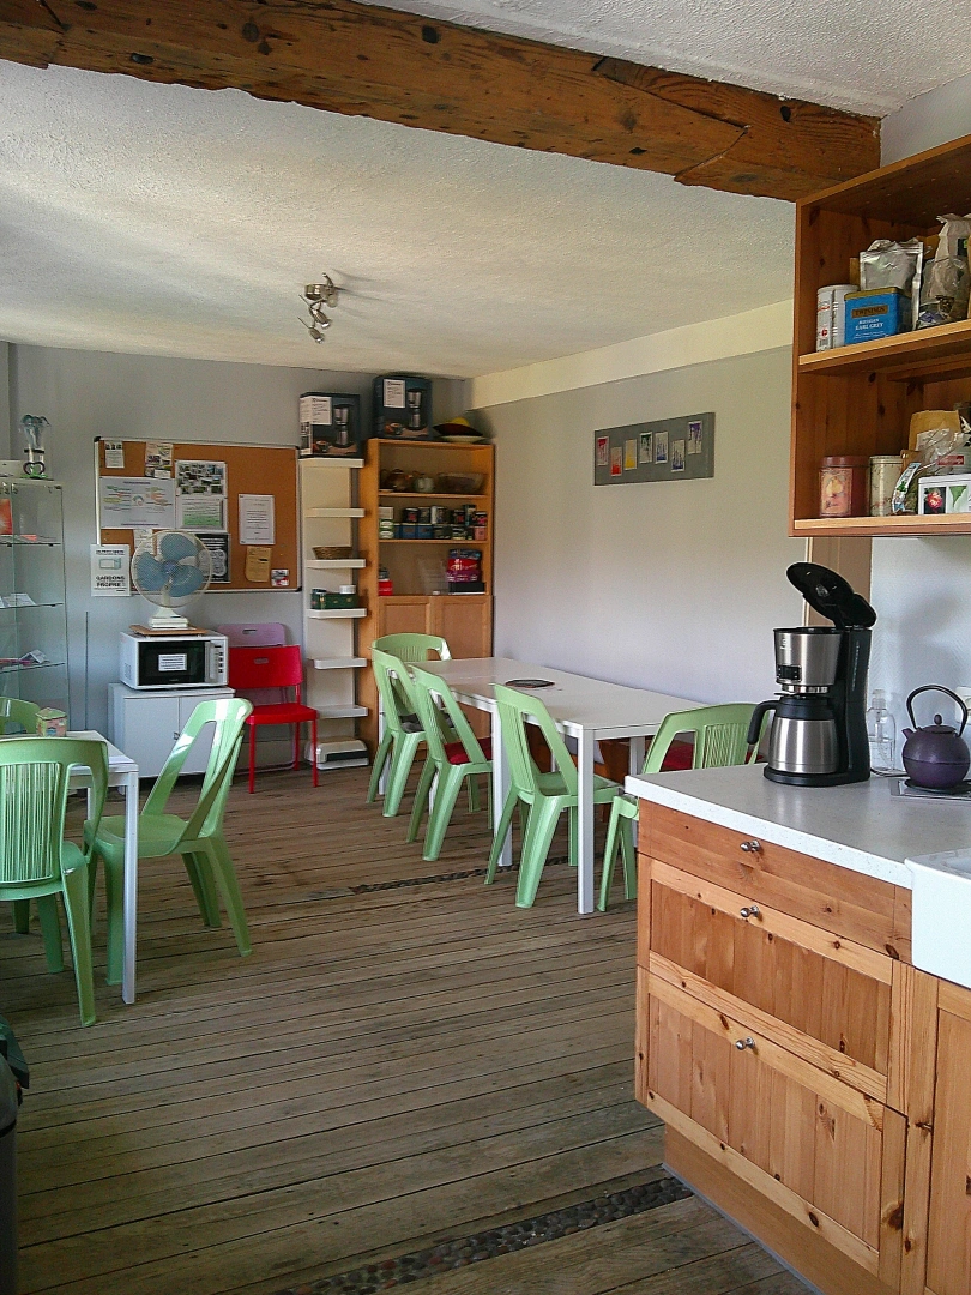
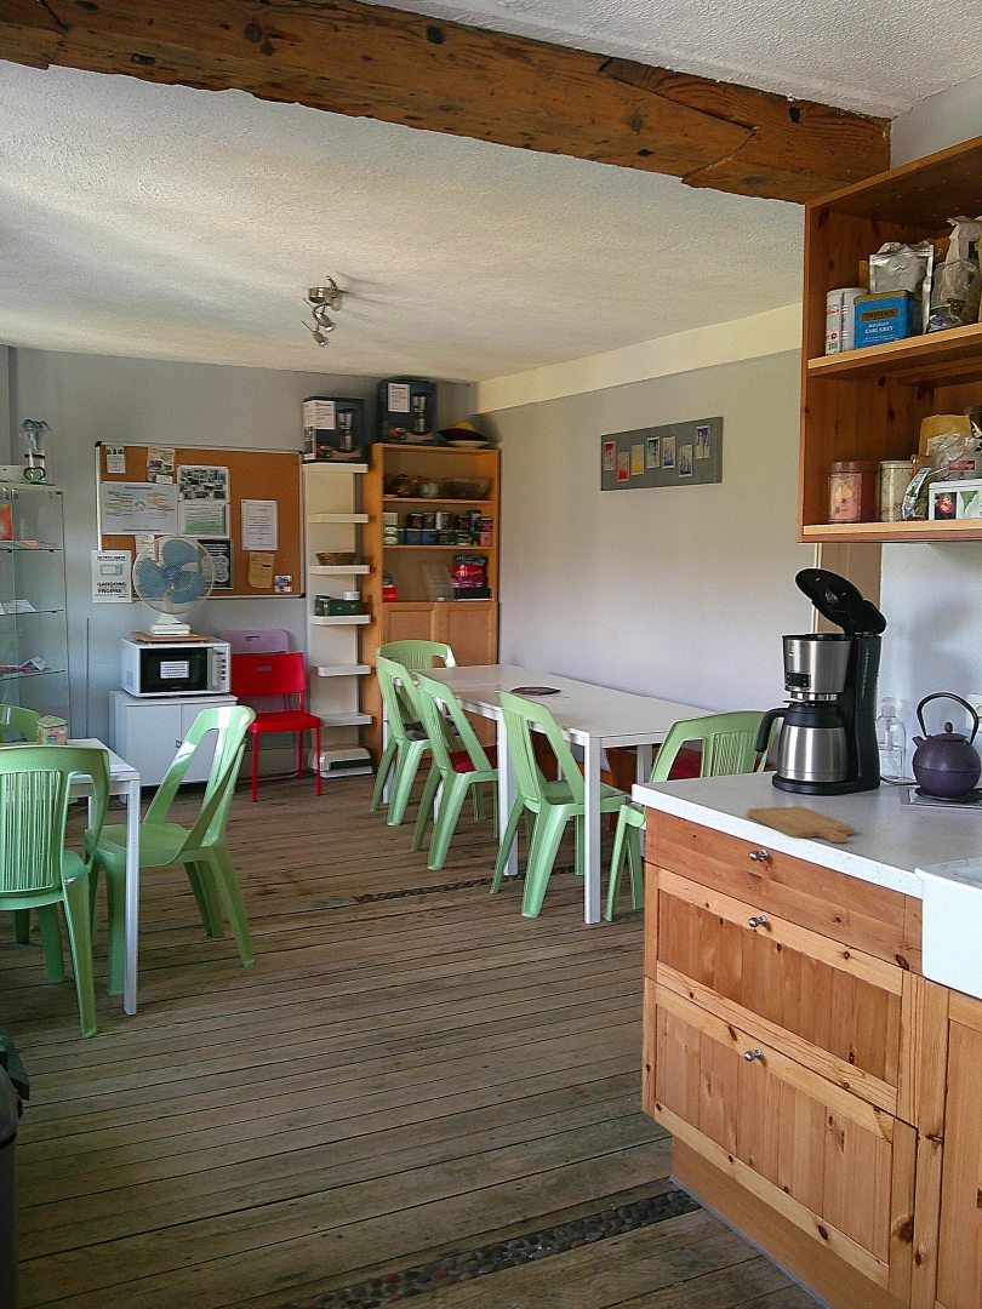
+ chopping board (805, 823)
